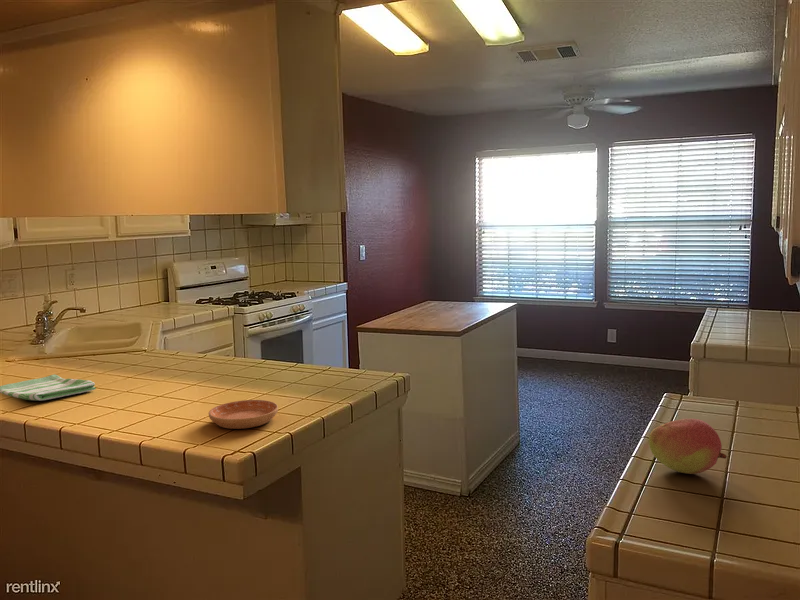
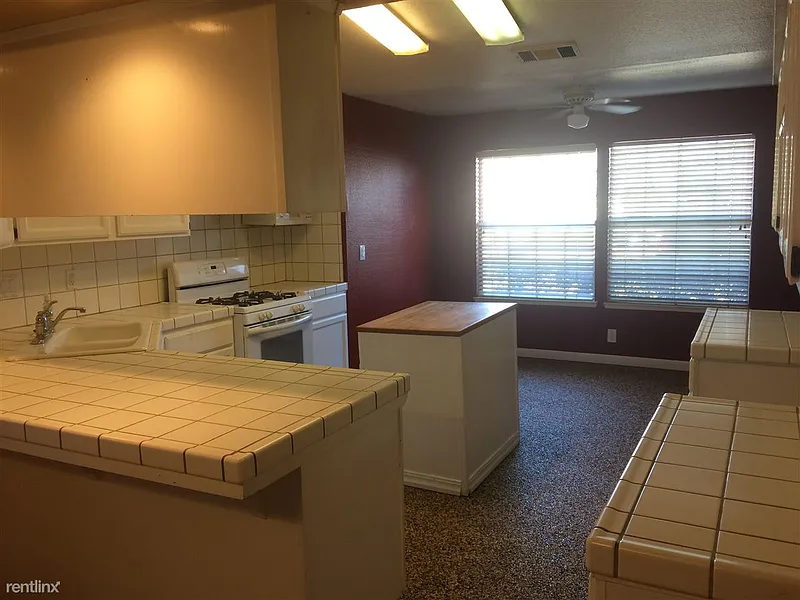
- saucer (244, 414)
- dish towel (45, 387)
- fruit (686, 445)
